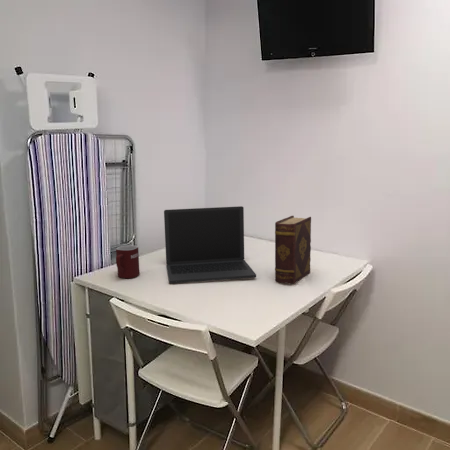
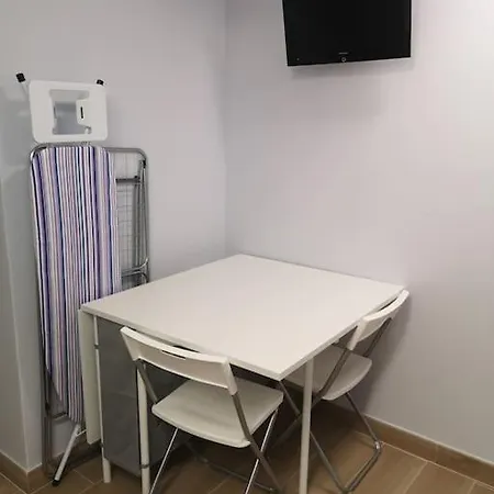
- laptop (208, 242)
- mug (125, 262)
- diary (292, 248)
